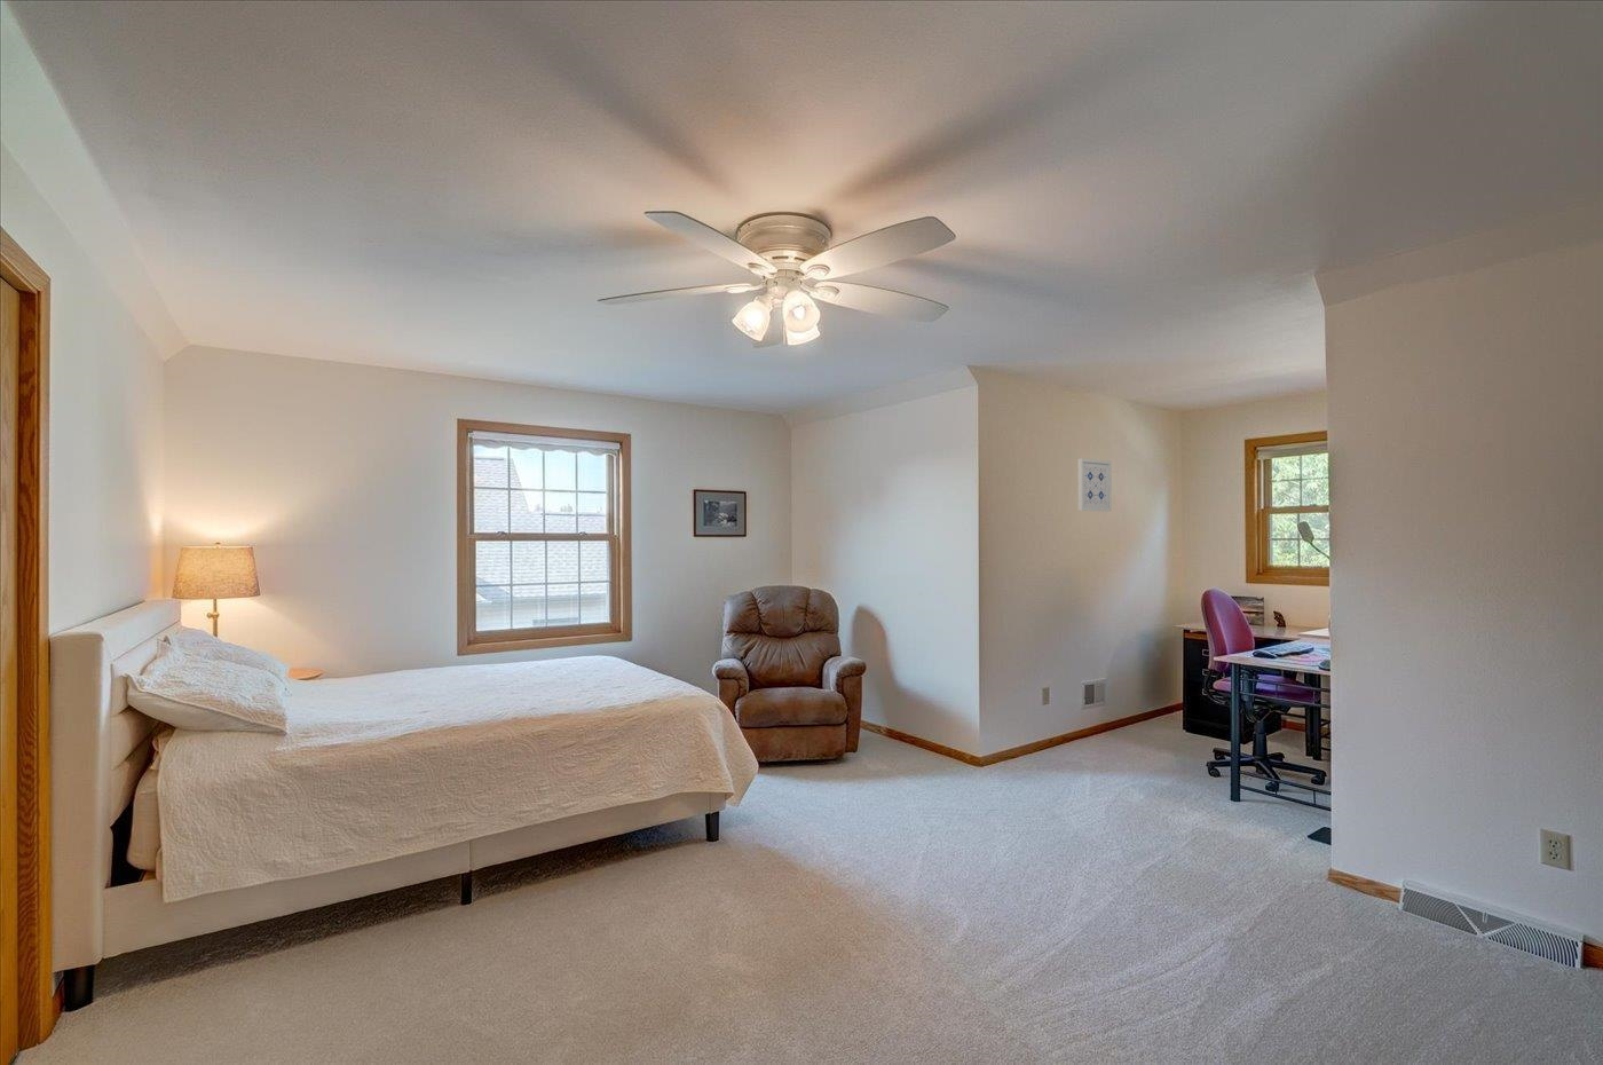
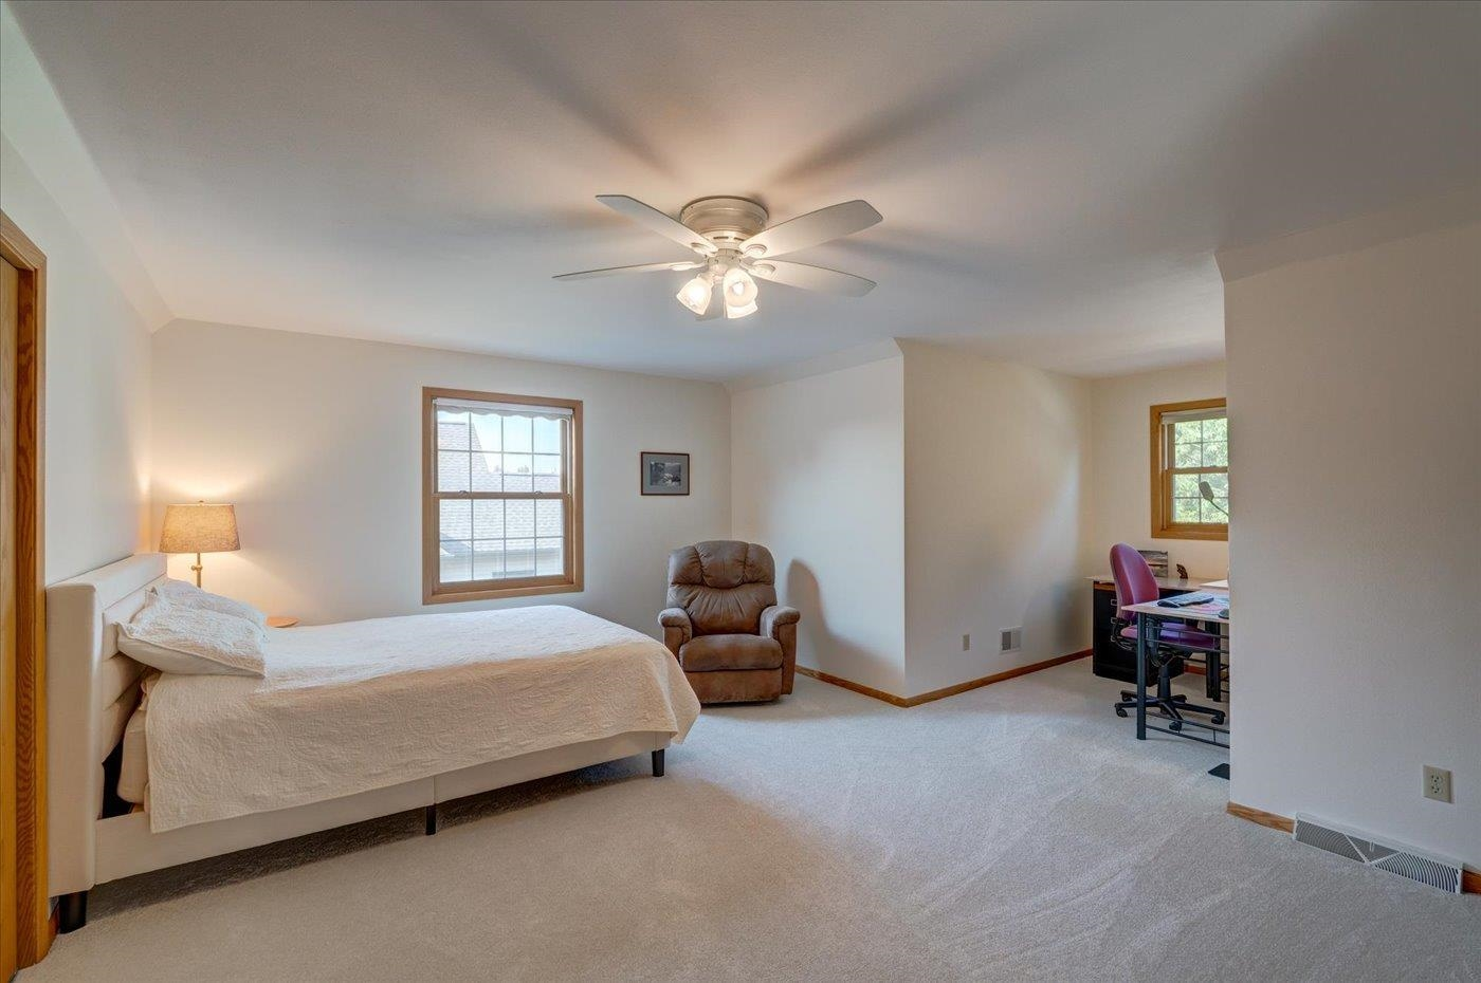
- wall art (1094, 485)
